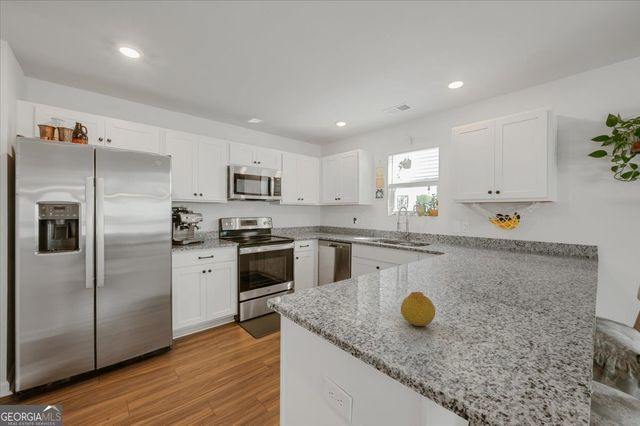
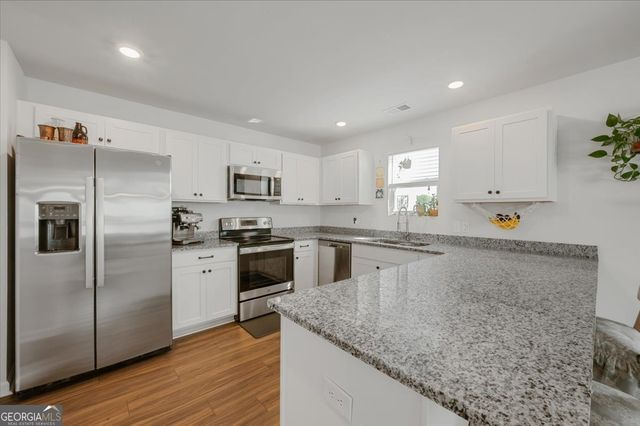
- fruit (417, 308)
